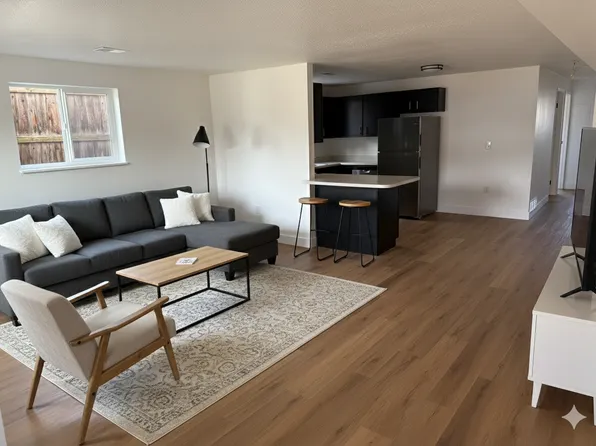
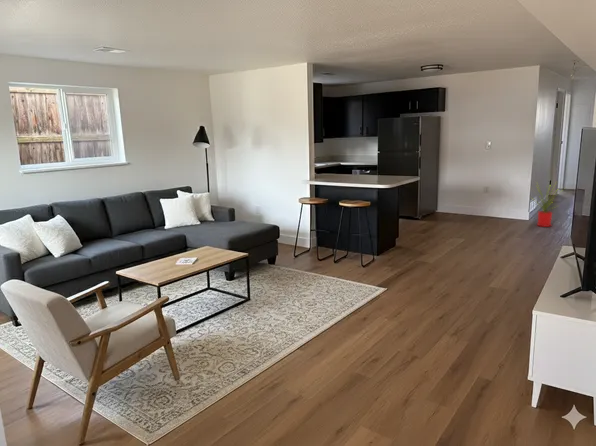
+ house plant (545, 203)
